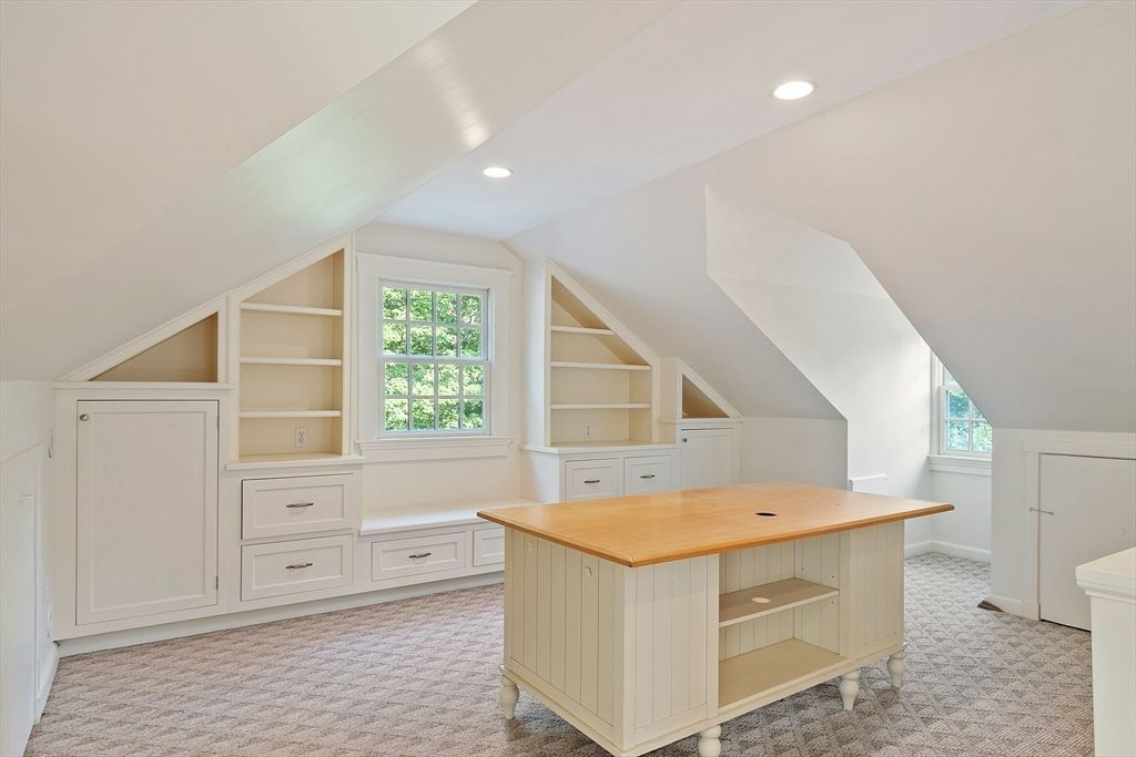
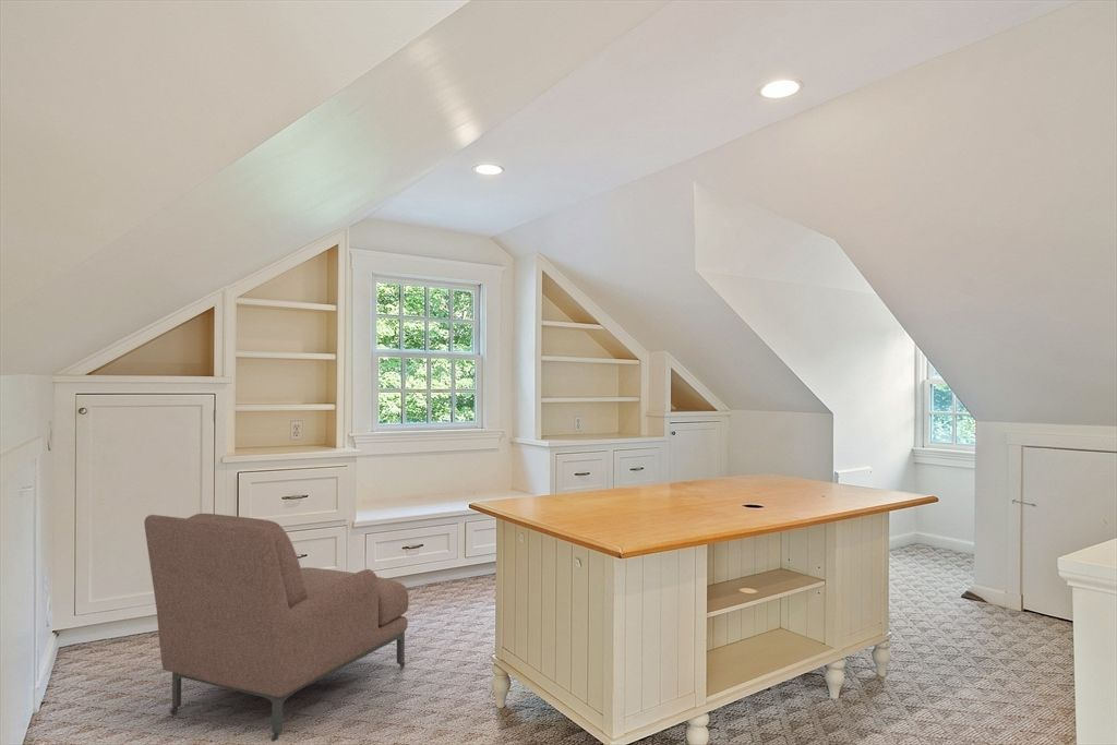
+ armchair (286, 596)
